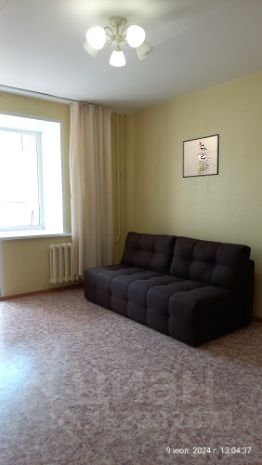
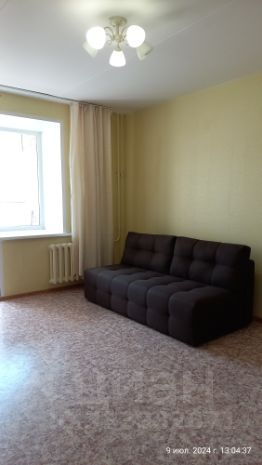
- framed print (199, 157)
